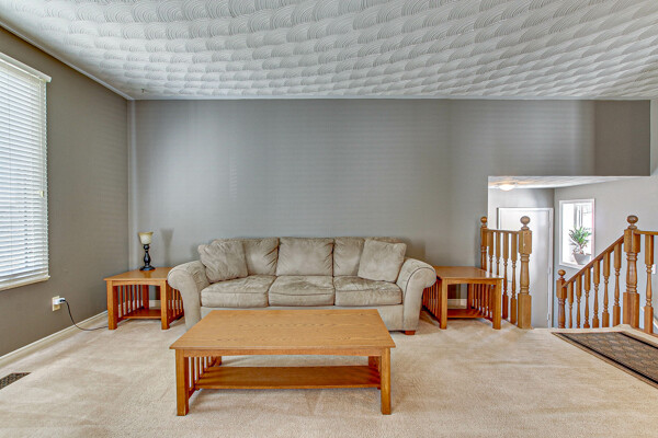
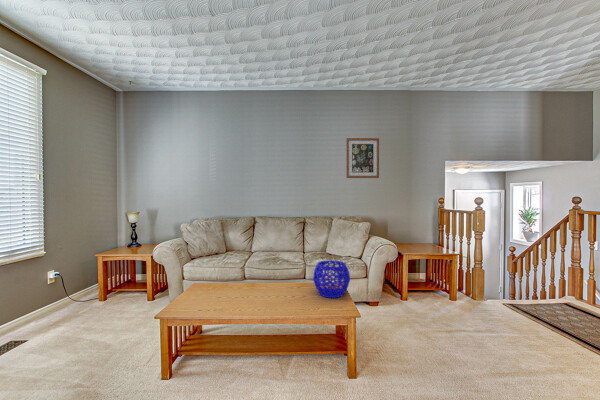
+ wall art (362, 158)
+ decorative bowl (331, 278)
